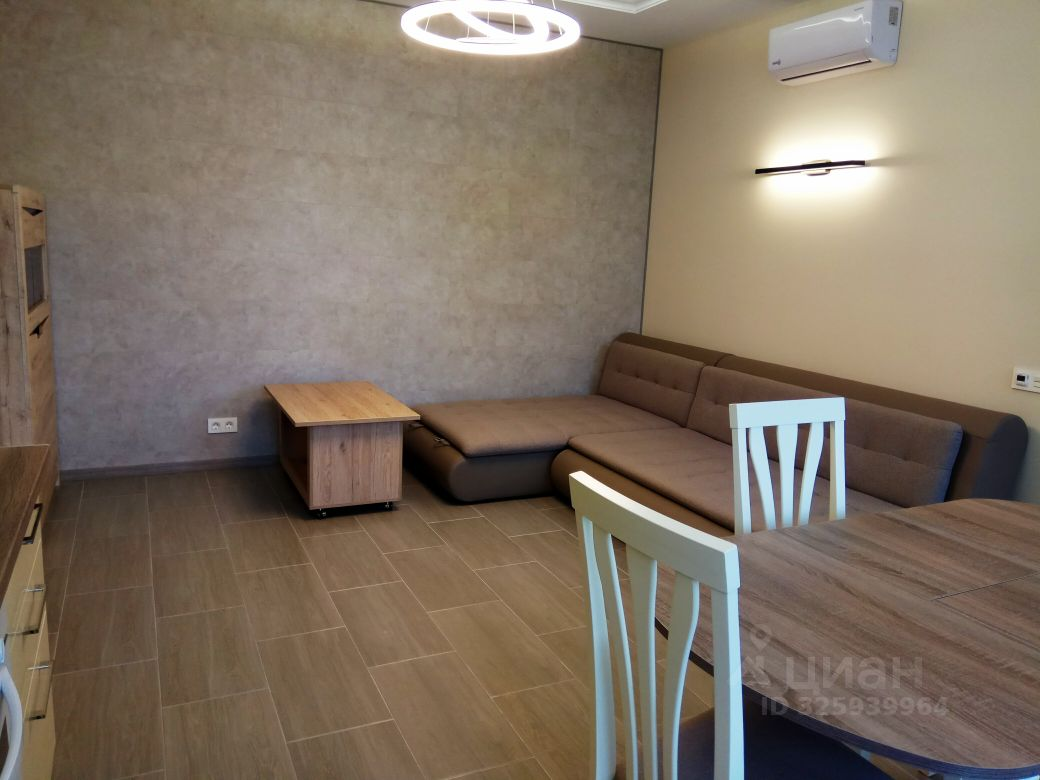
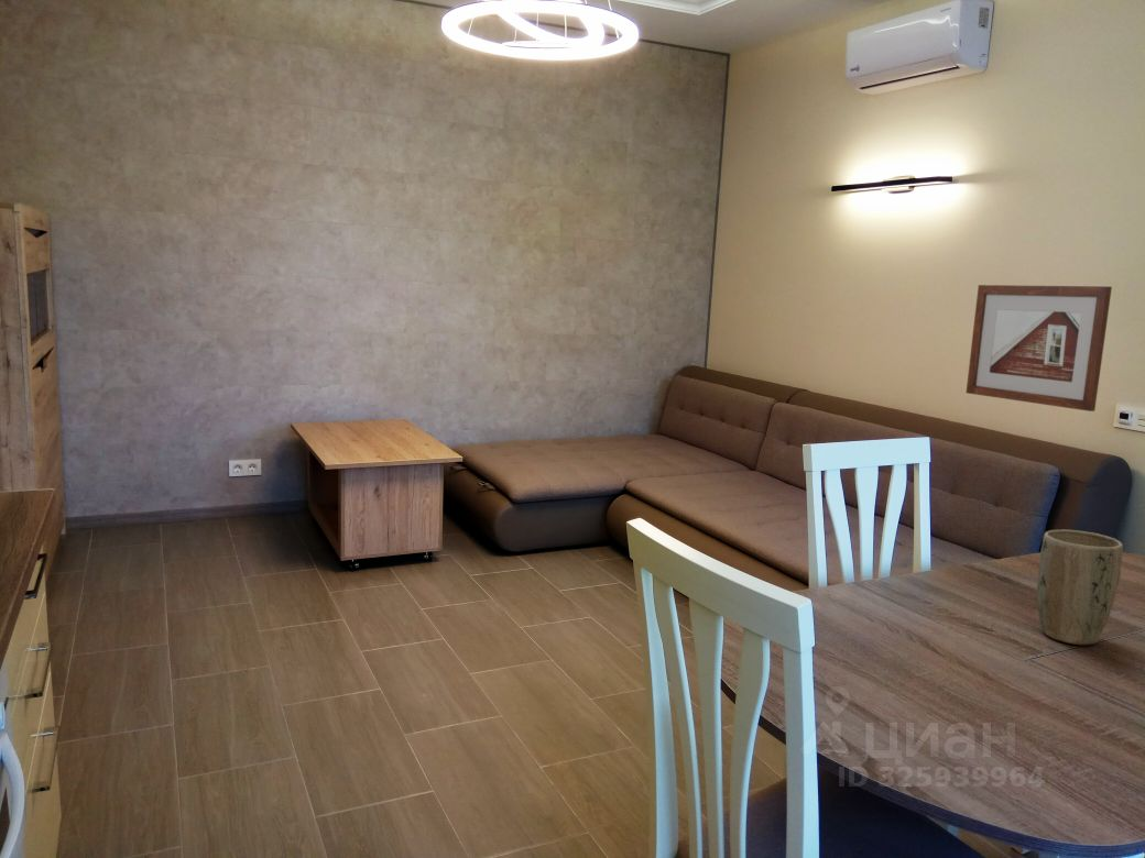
+ plant pot (1076, 587)
+ picture frame (1033, 343)
